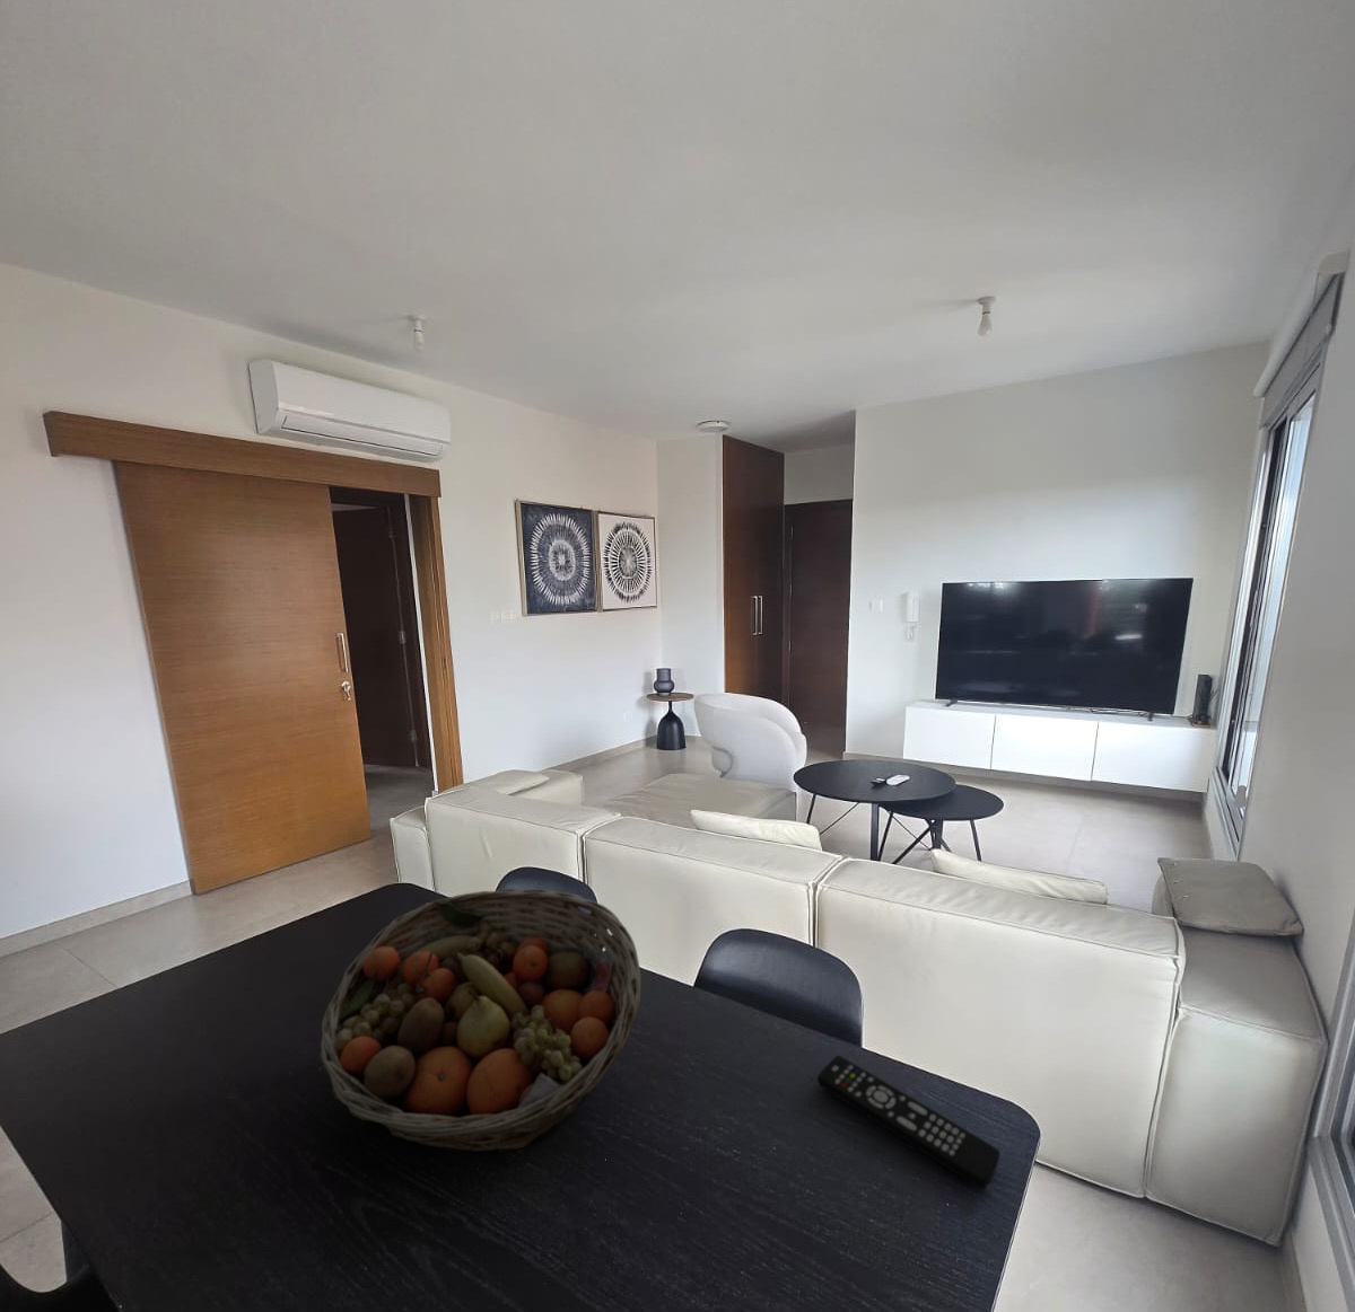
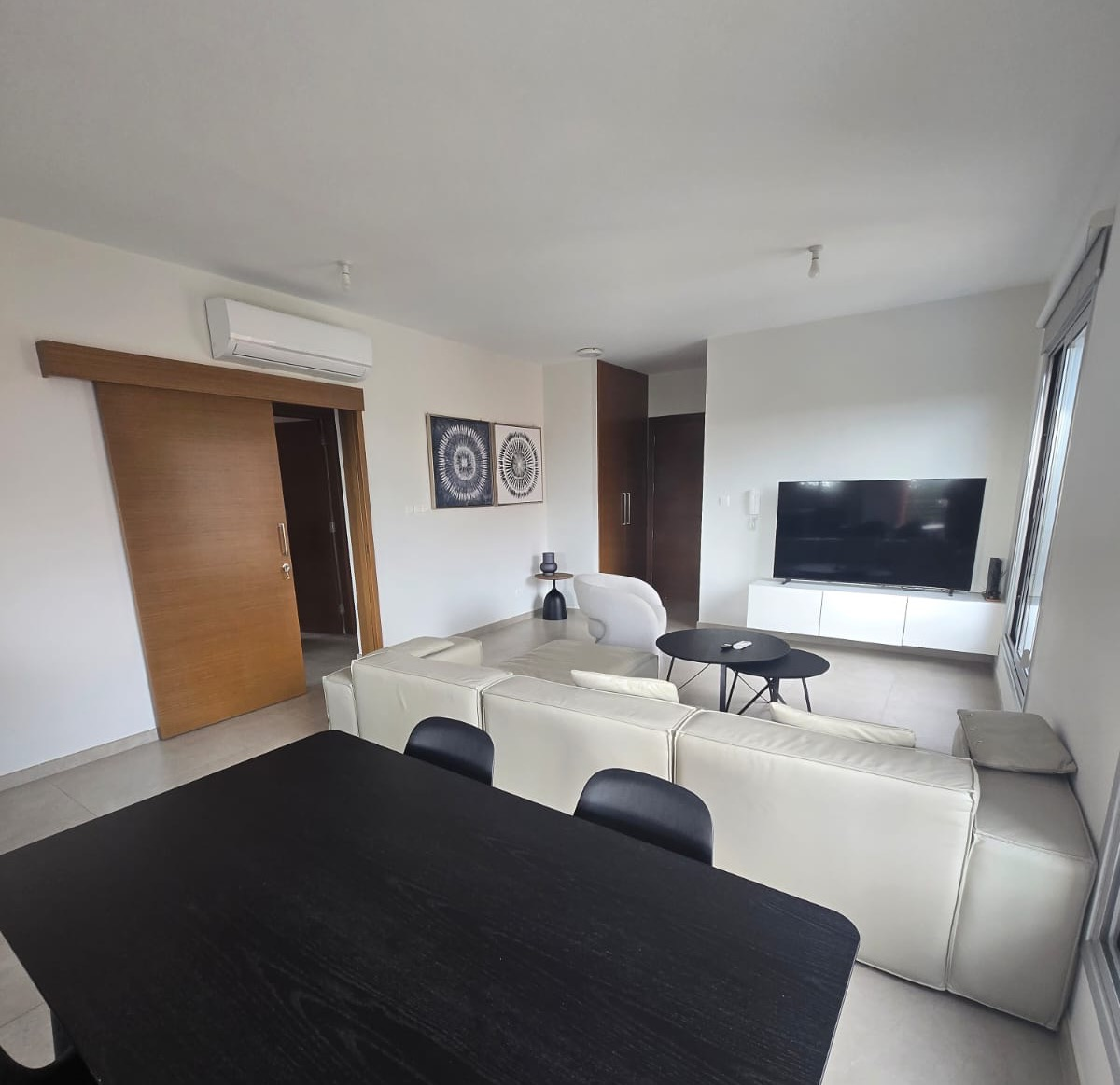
- fruit basket (488, 1007)
- remote control (901, 1116)
